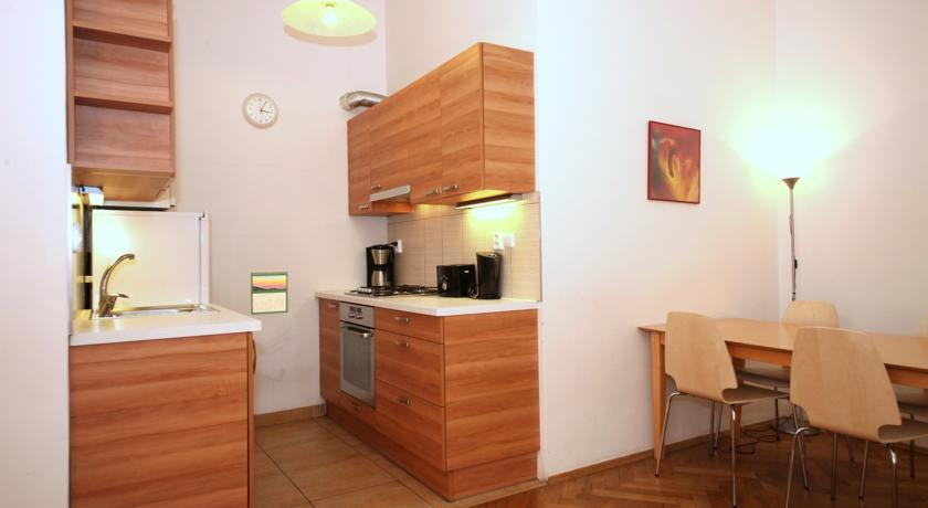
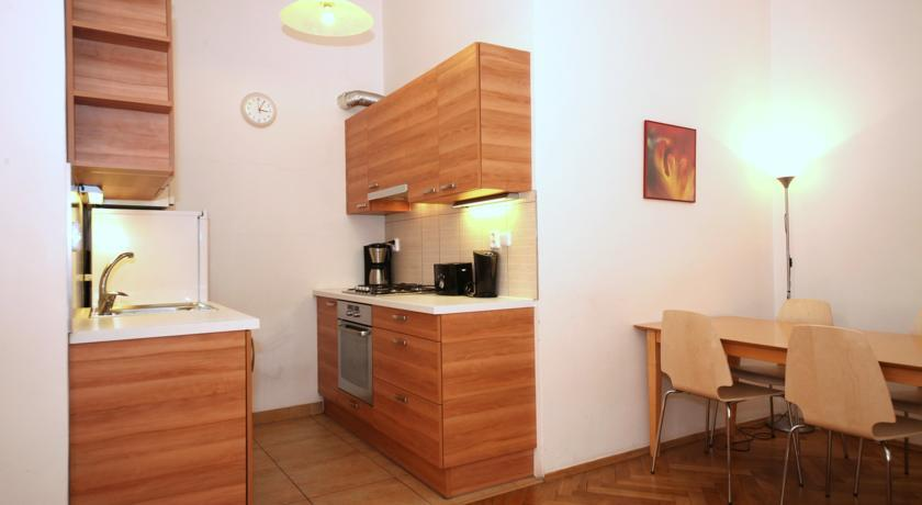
- calendar (270, 292)
